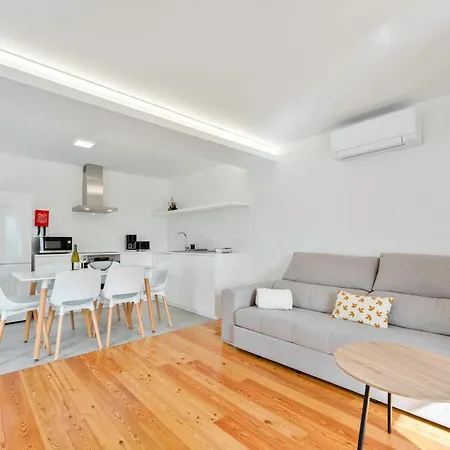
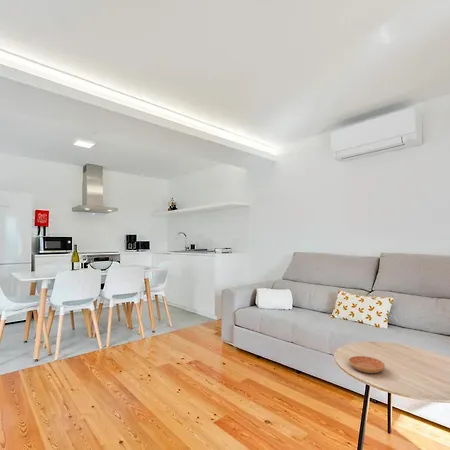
+ saucer (366, 364)
